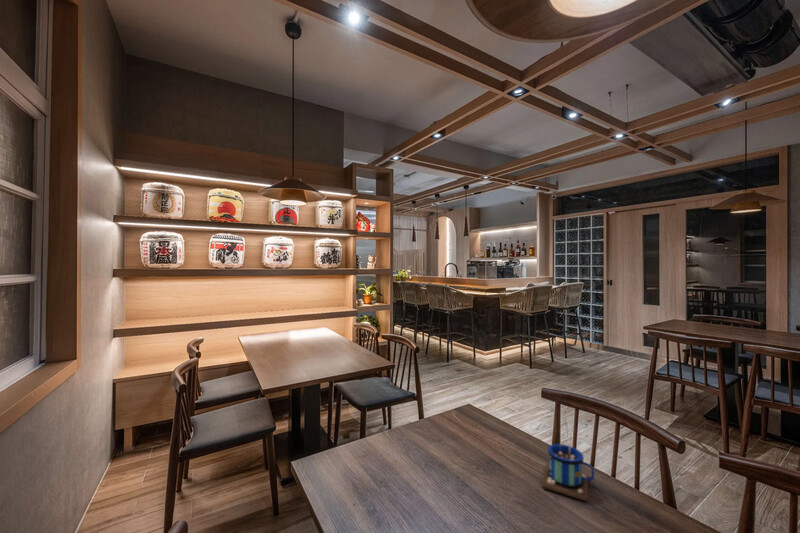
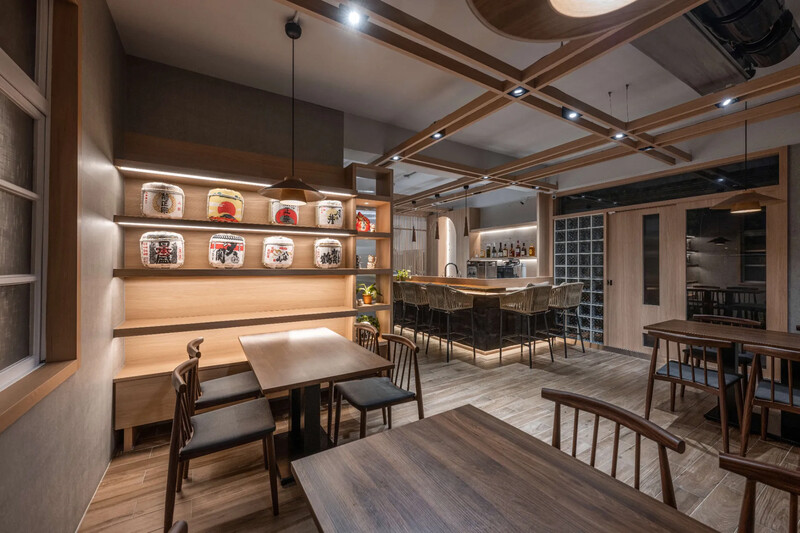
- mug (568, 450)
